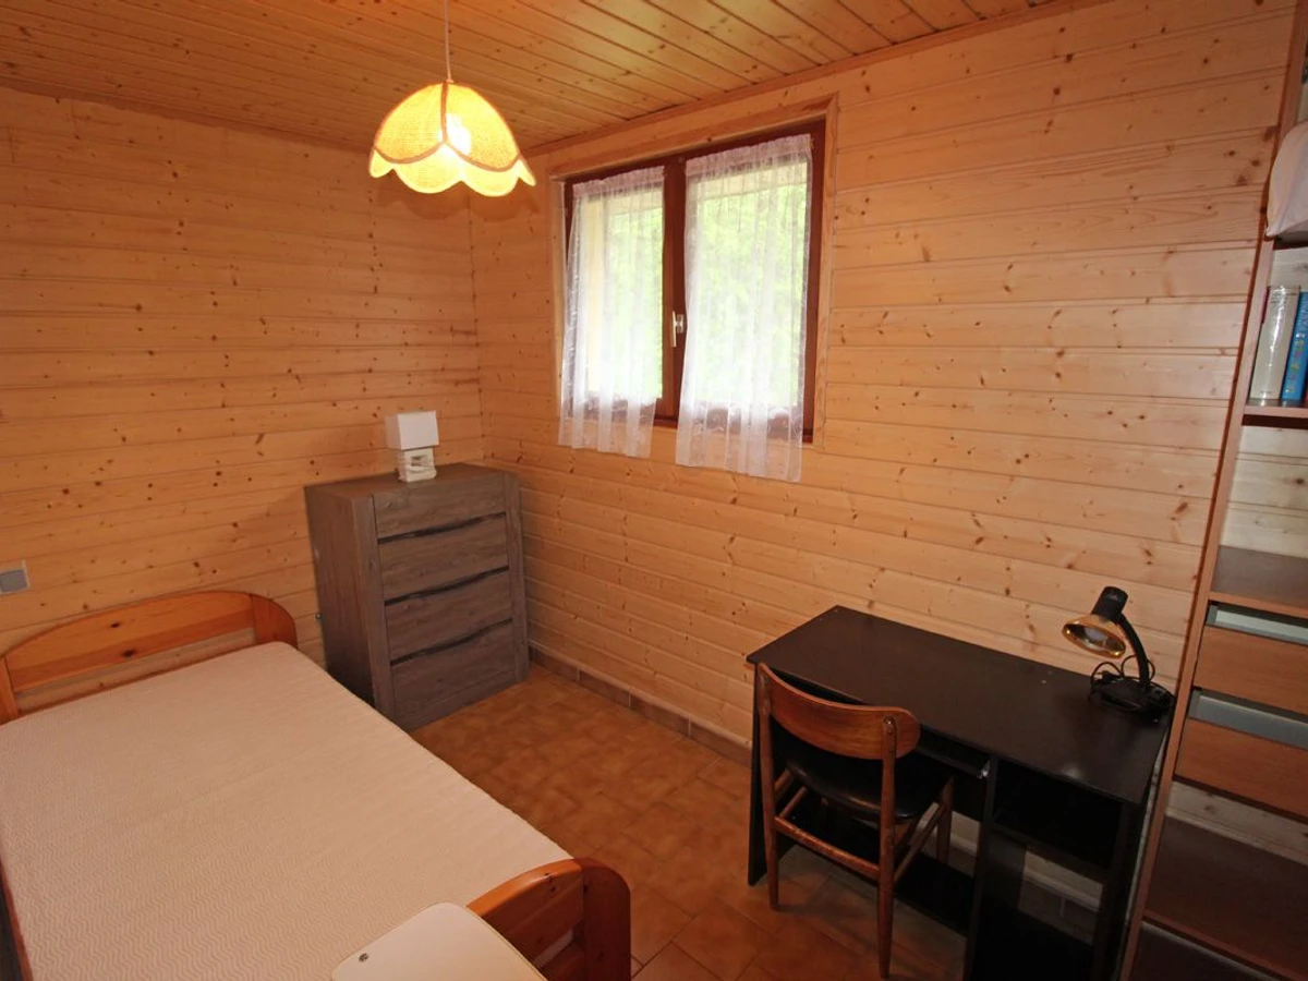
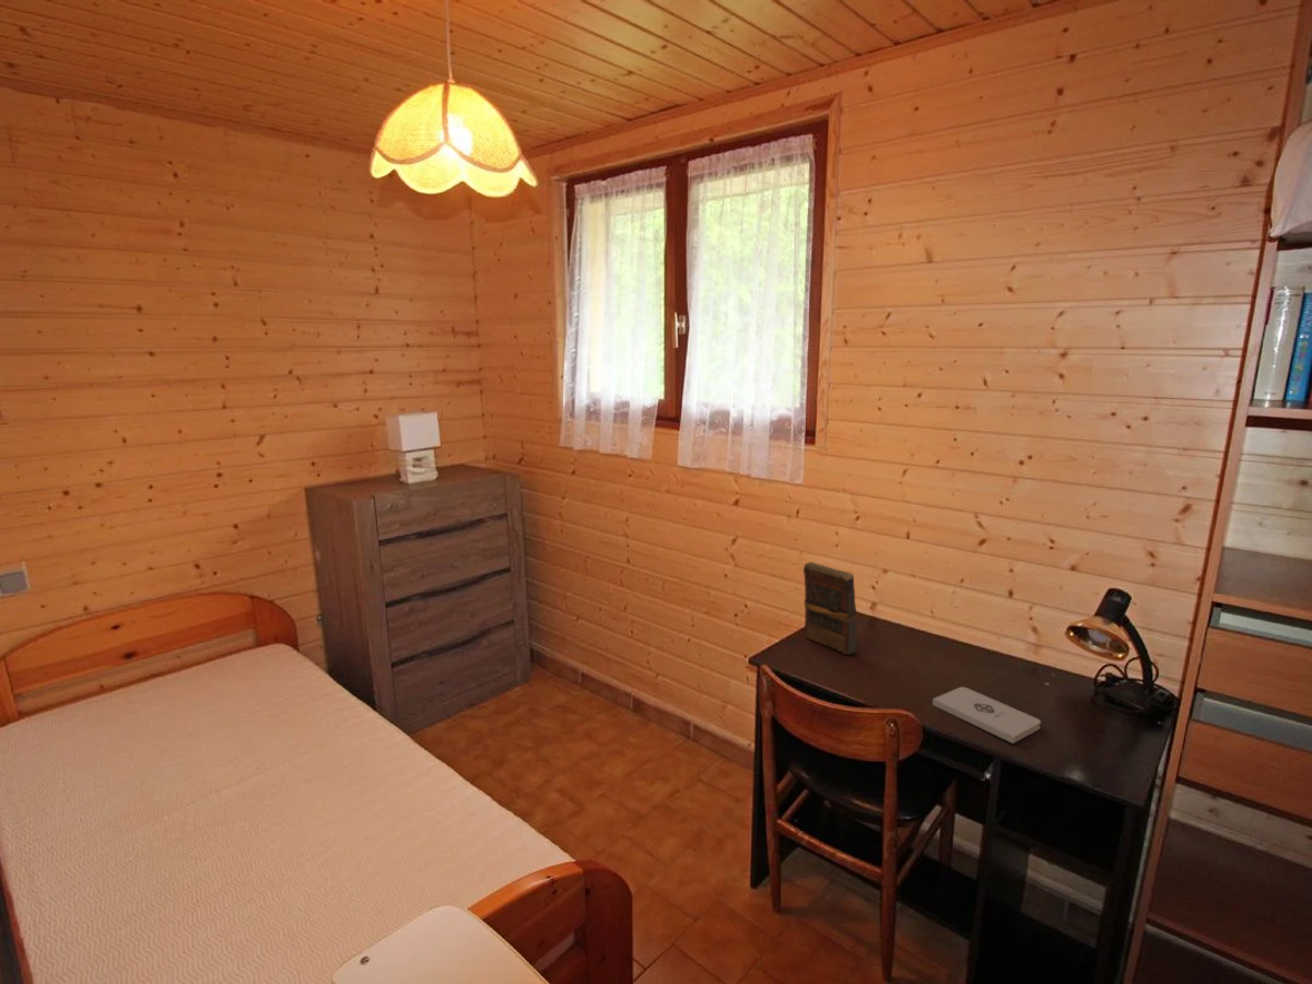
+ notepad (985, 712)
+ book (829, 607)
